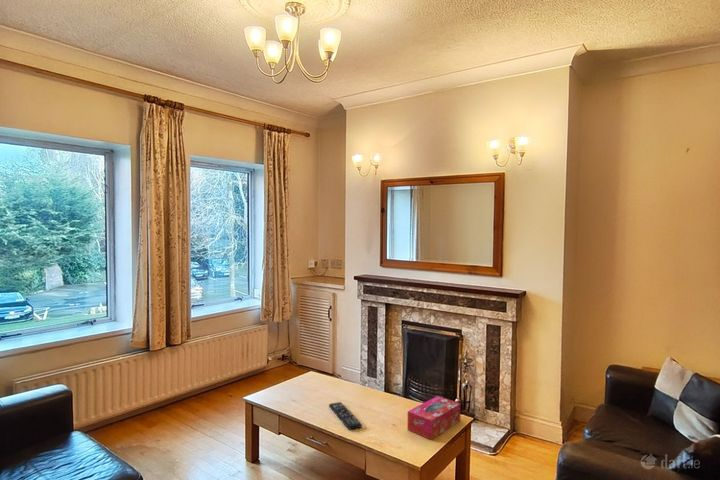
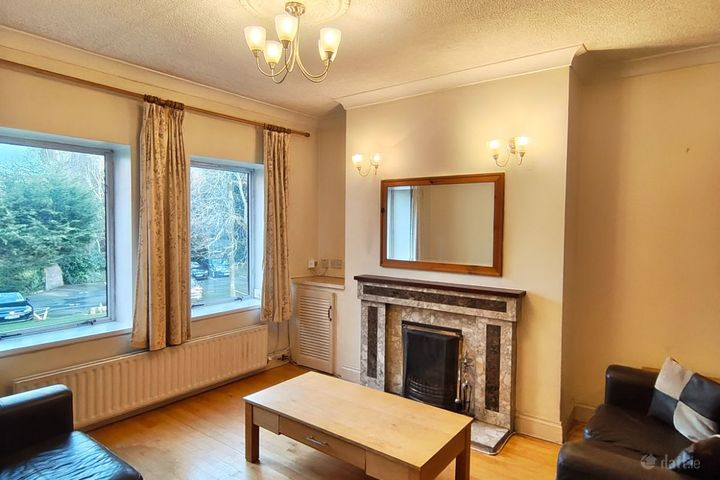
- remote control (344, 414)
- tissue box (434, 416)
